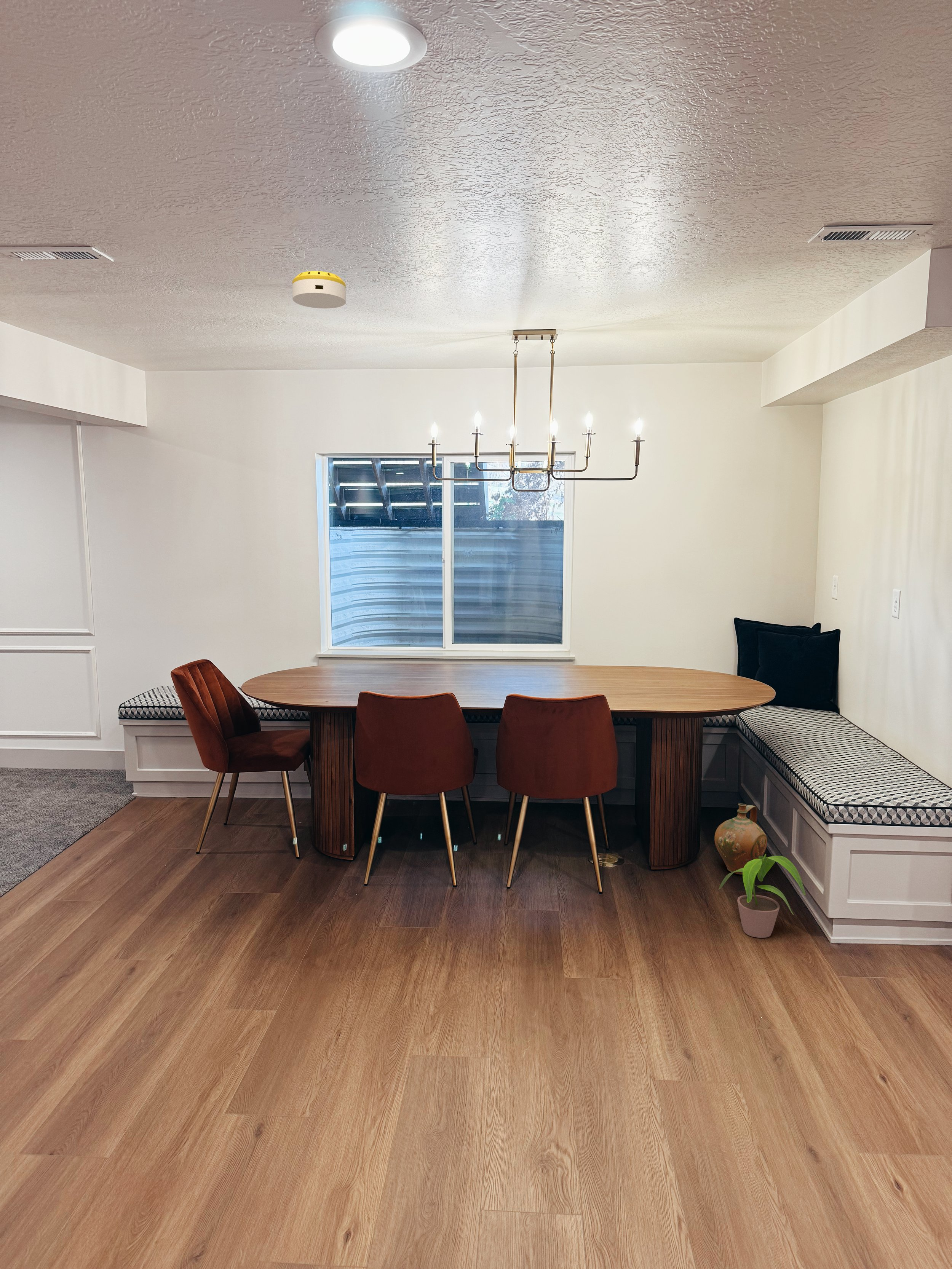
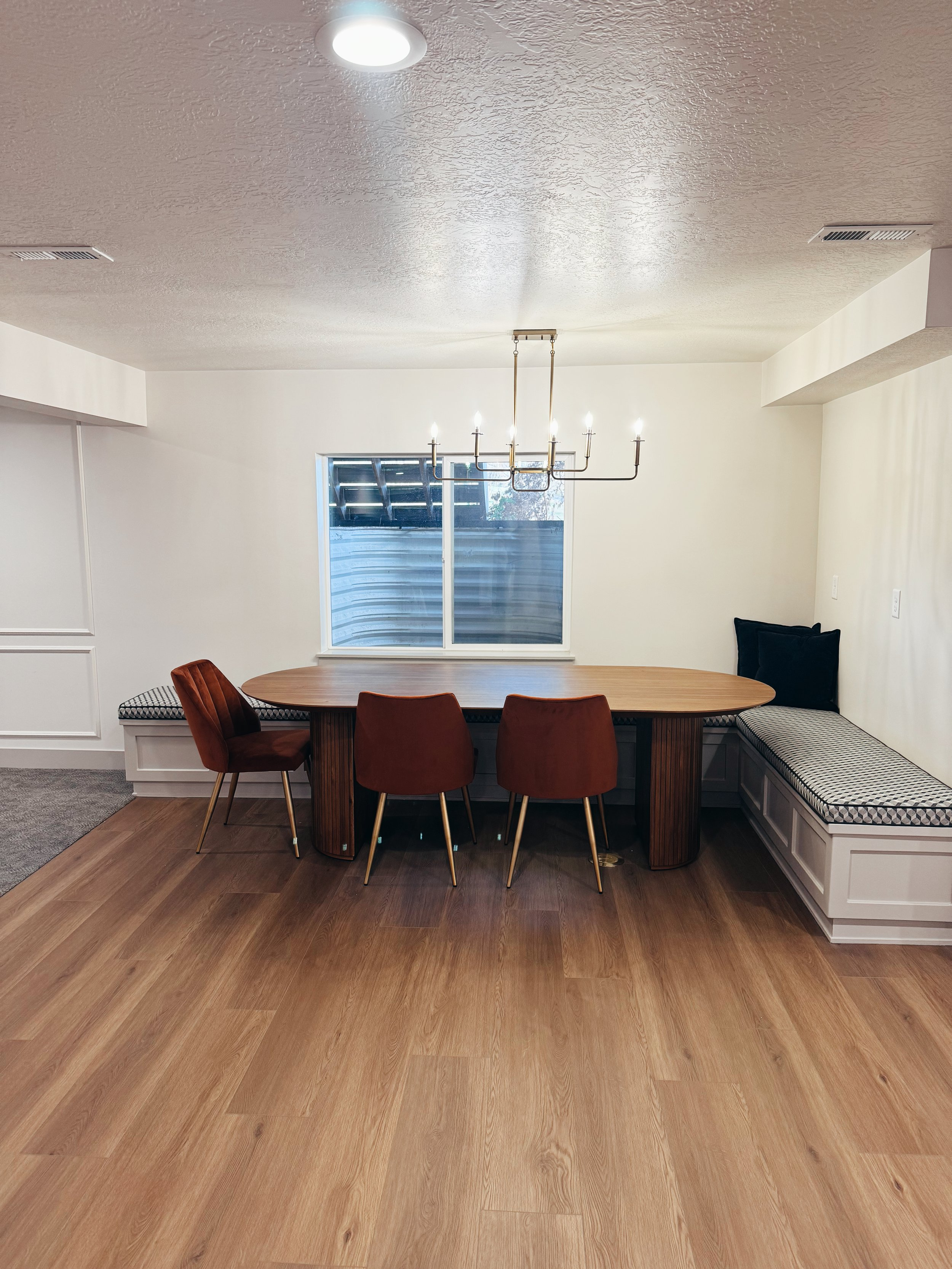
- smoke detector (319, 289)
- ceramic jug (741, 837)
- potted plant (759, 895)
